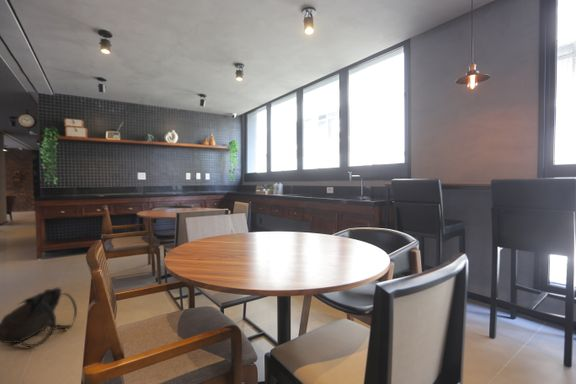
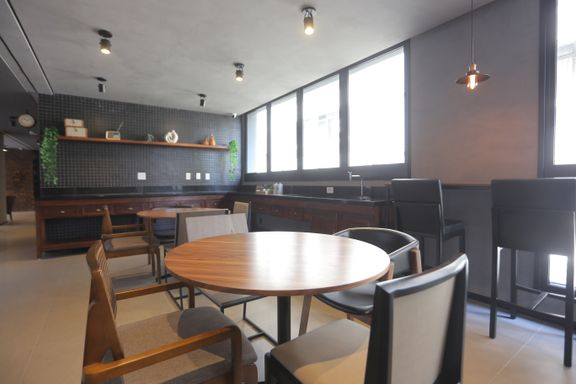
- backpack (39, 313)
